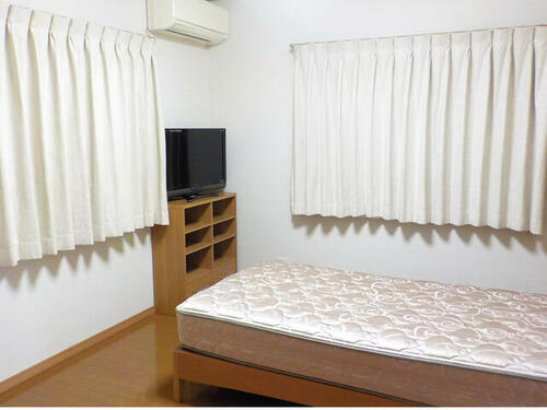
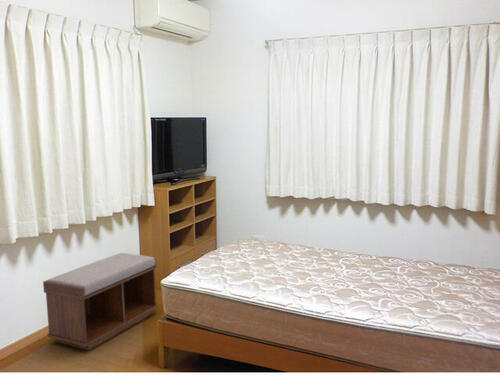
+ bench (106, 296)
